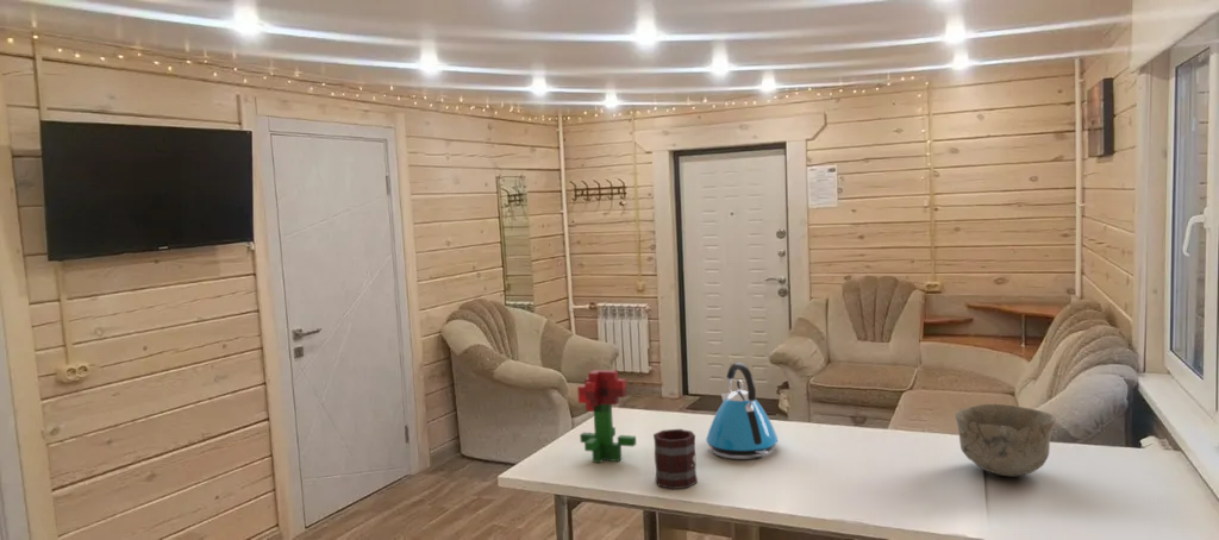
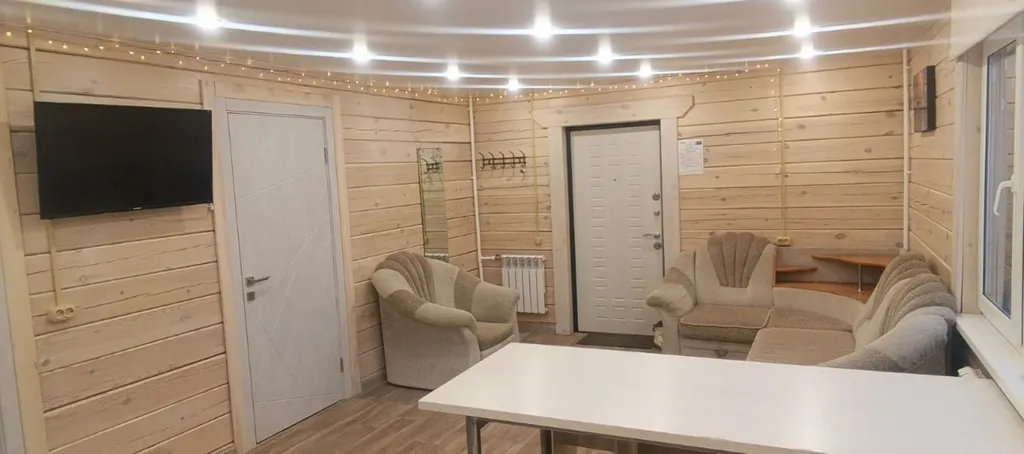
- bowl (1005, 442)
- plant (606, 415)
- kettle (742, 406)
- mug (676, 454)
